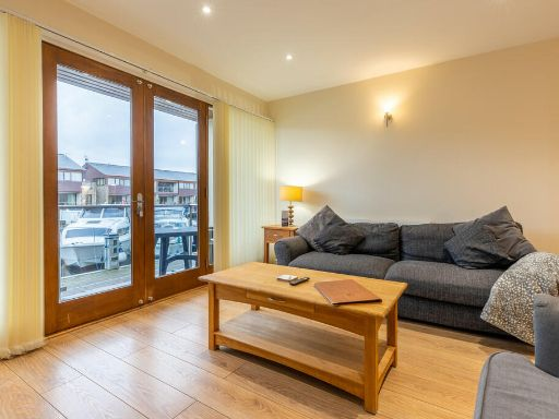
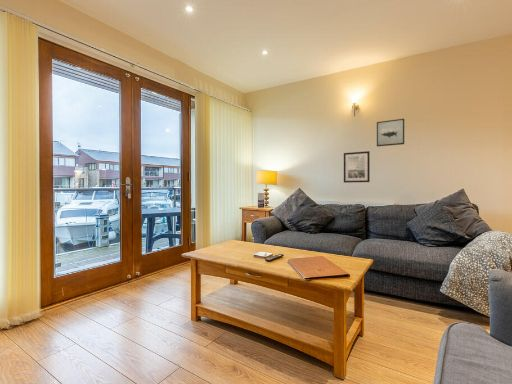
+ wall art (356, 167)
+ wall art (390, 132)
